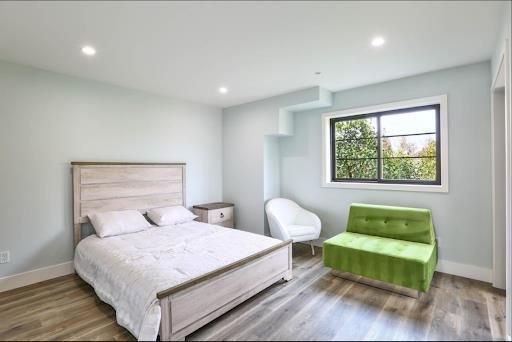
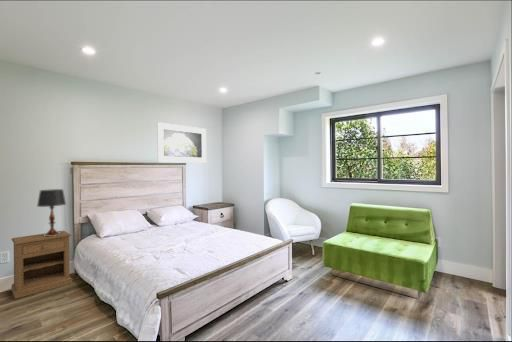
+ table lamp (51, 212)
+ nightstand (42, 261)
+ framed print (183, 144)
